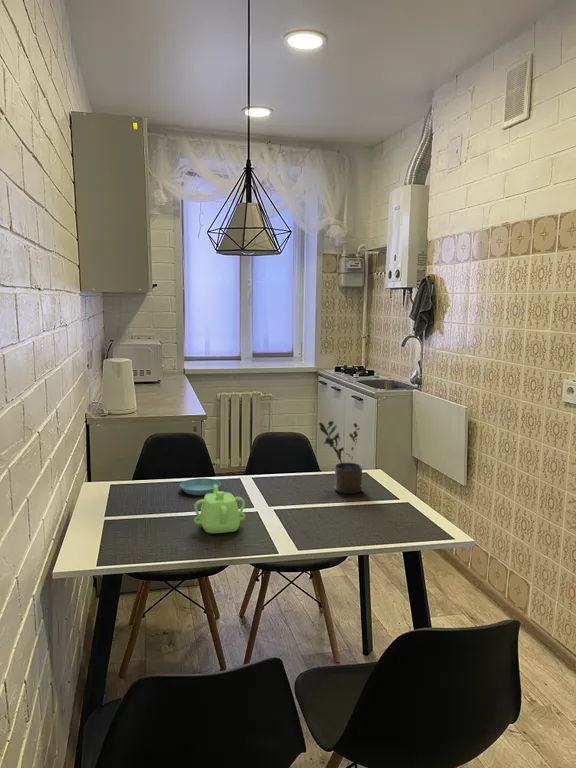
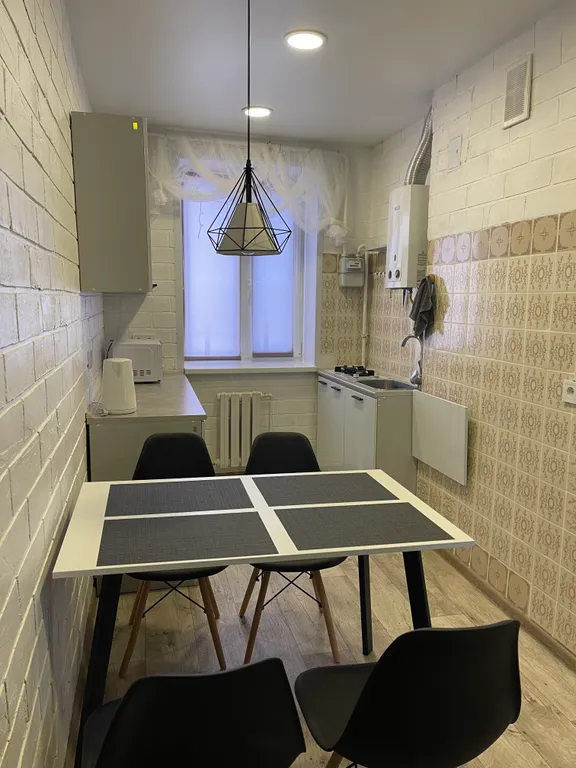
- potted plant (340, 455)
- saucer (200, 487)
- teapot (219, 509)
